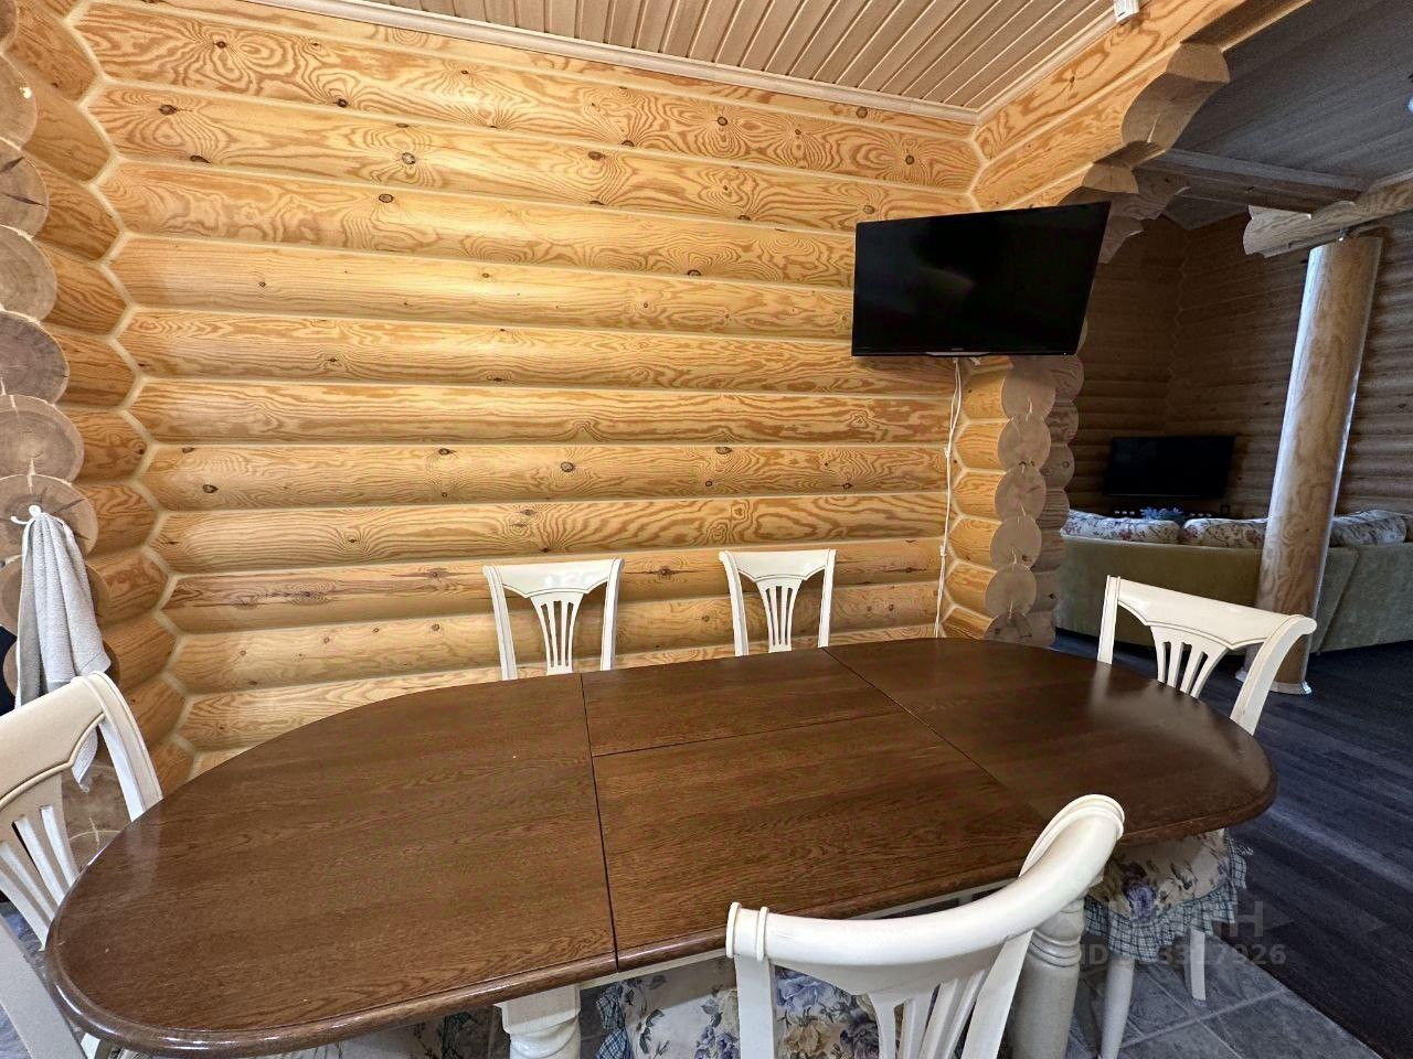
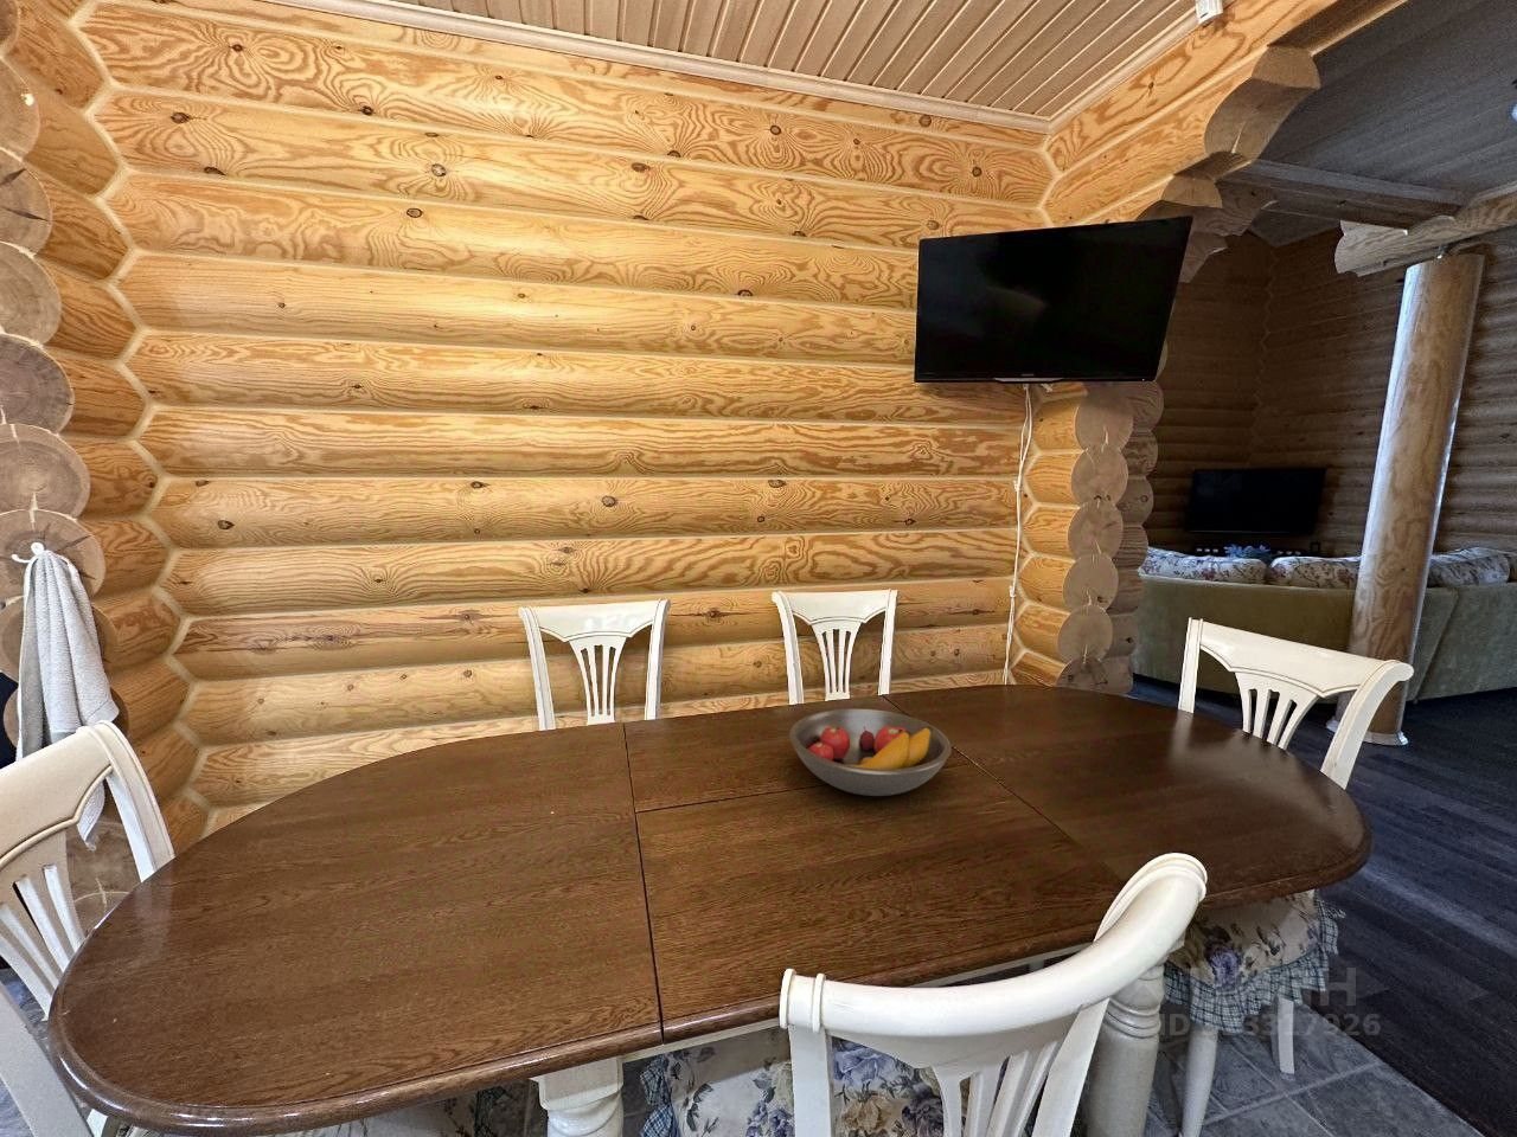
+ fruit bowl (867, 751)
